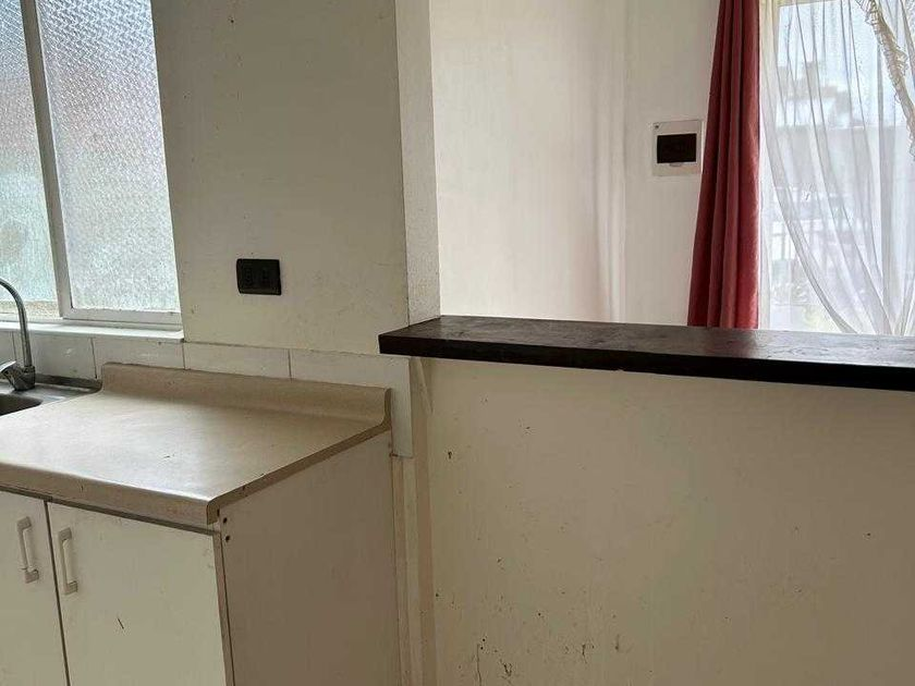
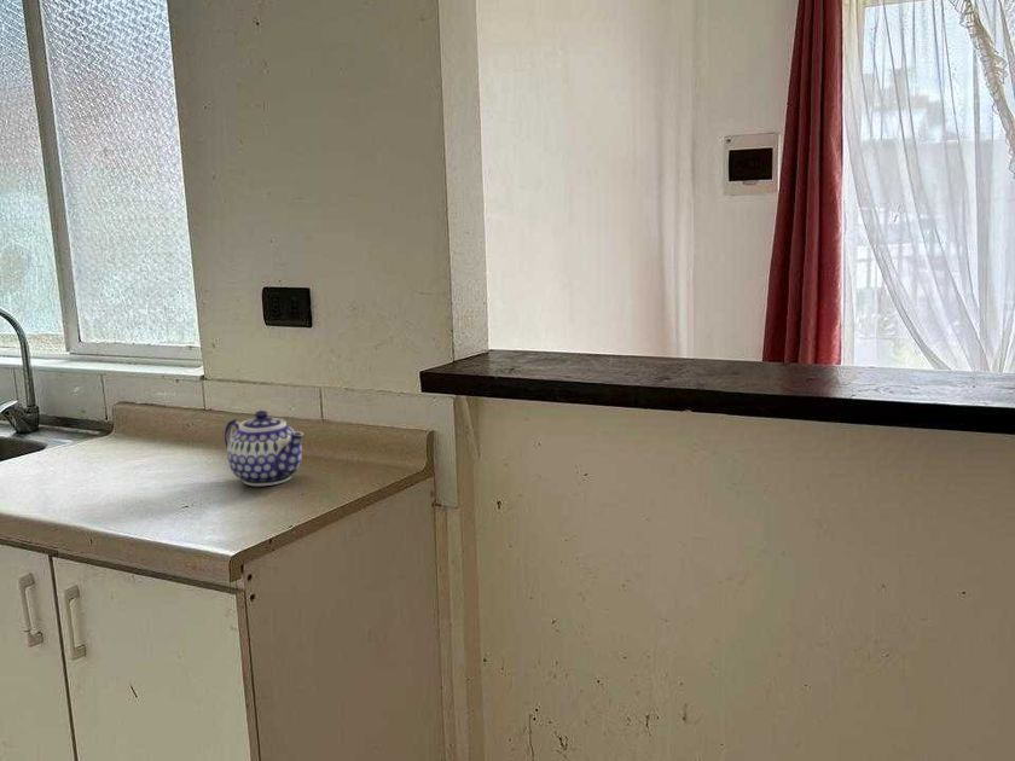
+ teapot (263, 445)
